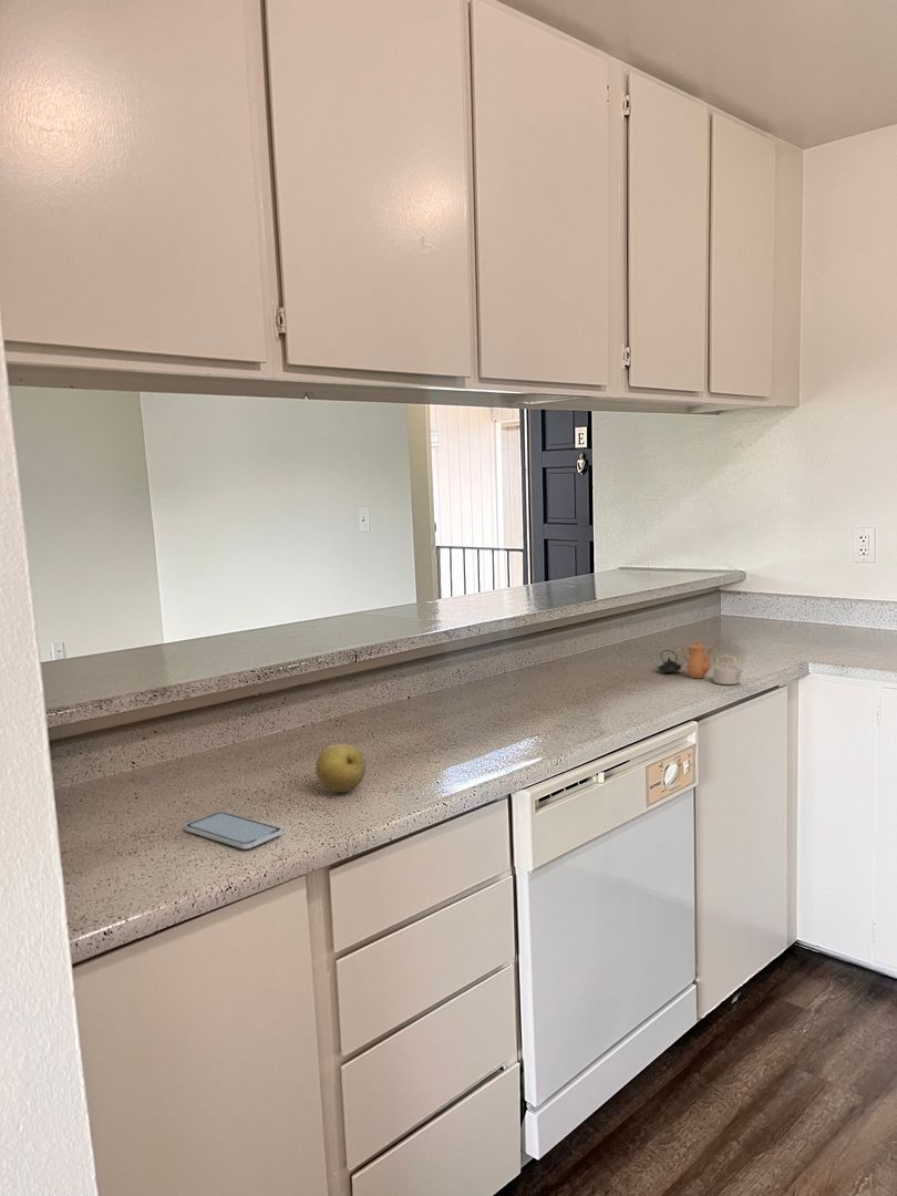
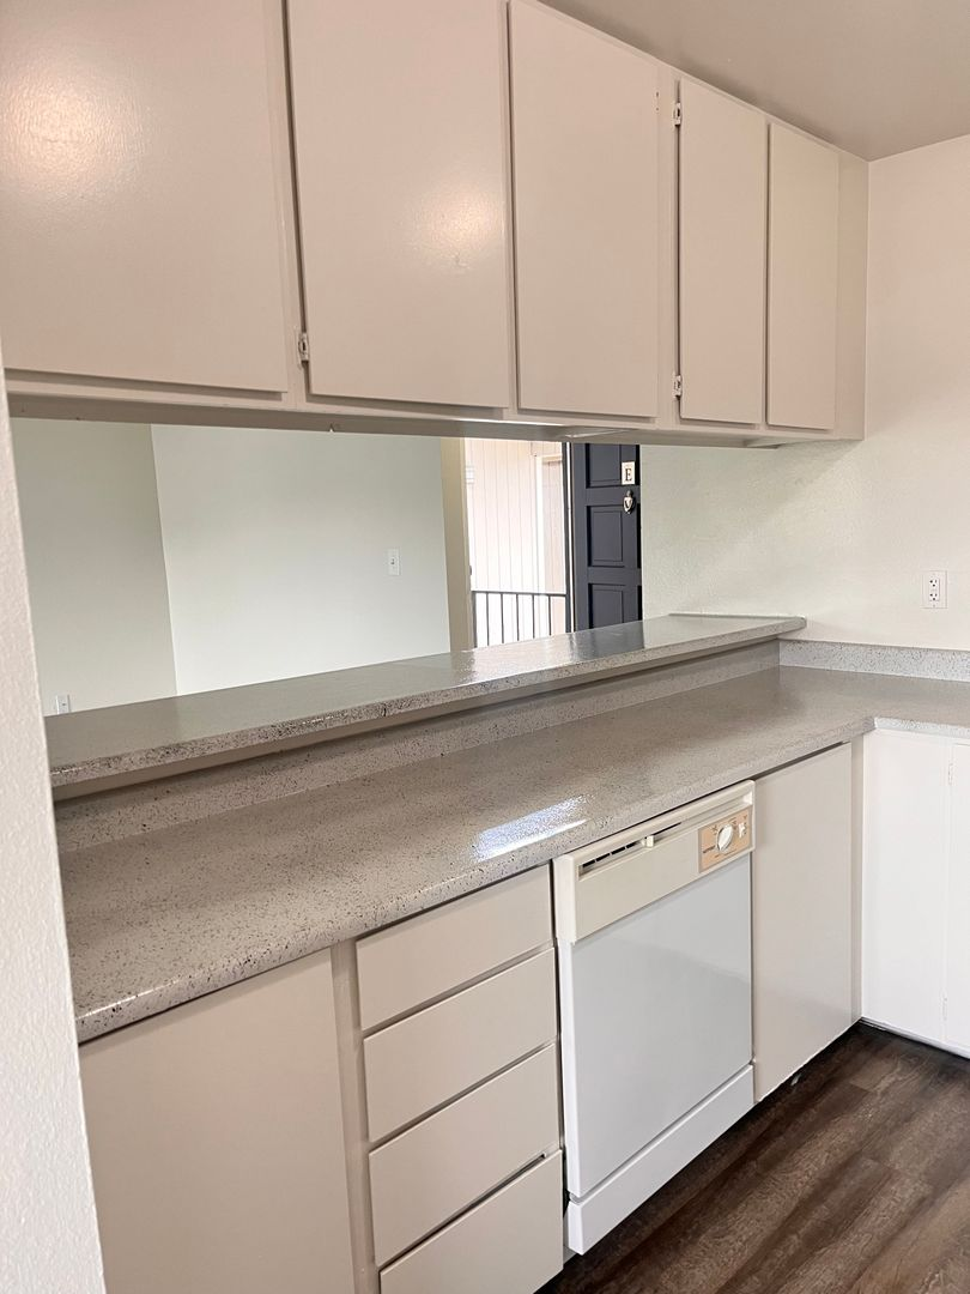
- smartphone (233, 828)
- teapot (699, 659)
- fruit (340, 767)
